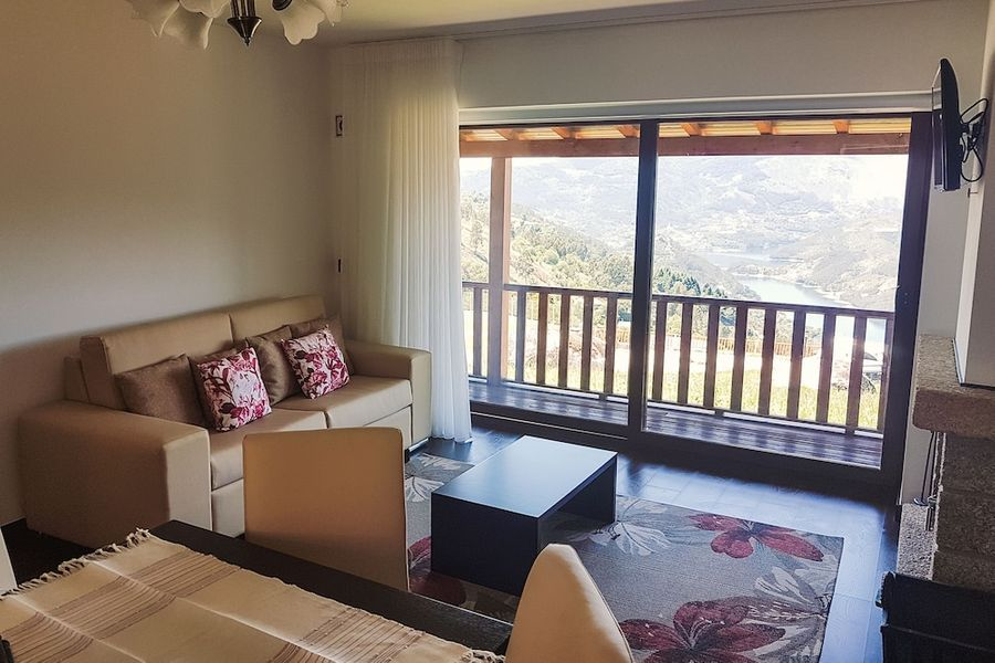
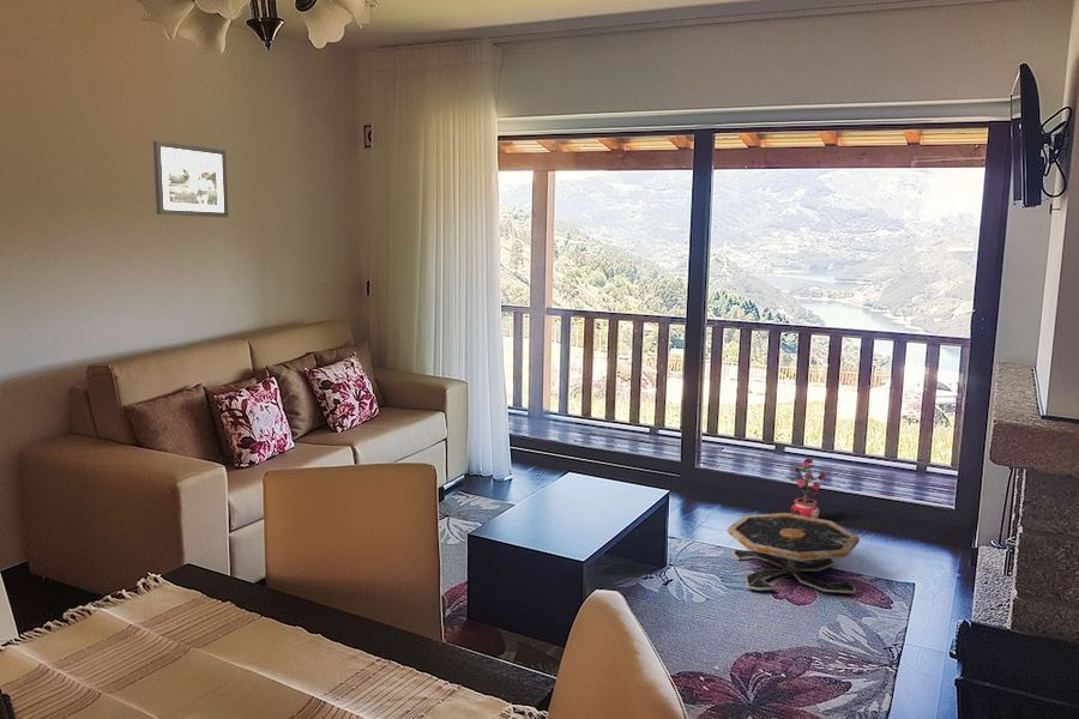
+ side table (791, 552)
+ potted plant (804, 491)
+ picture frame (192, 181)
